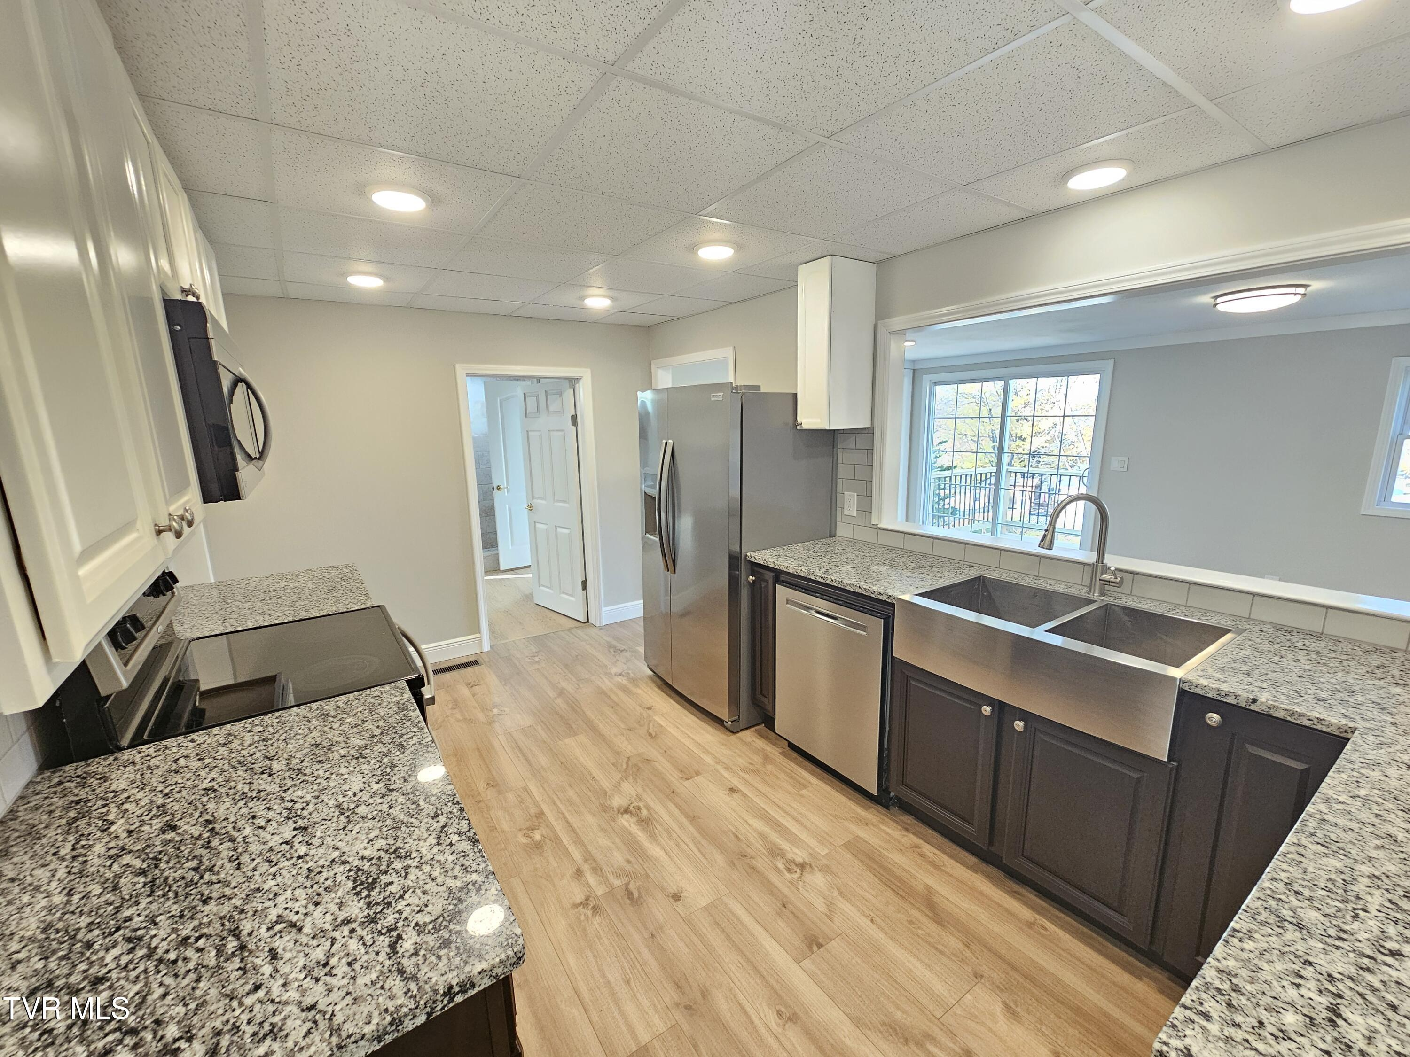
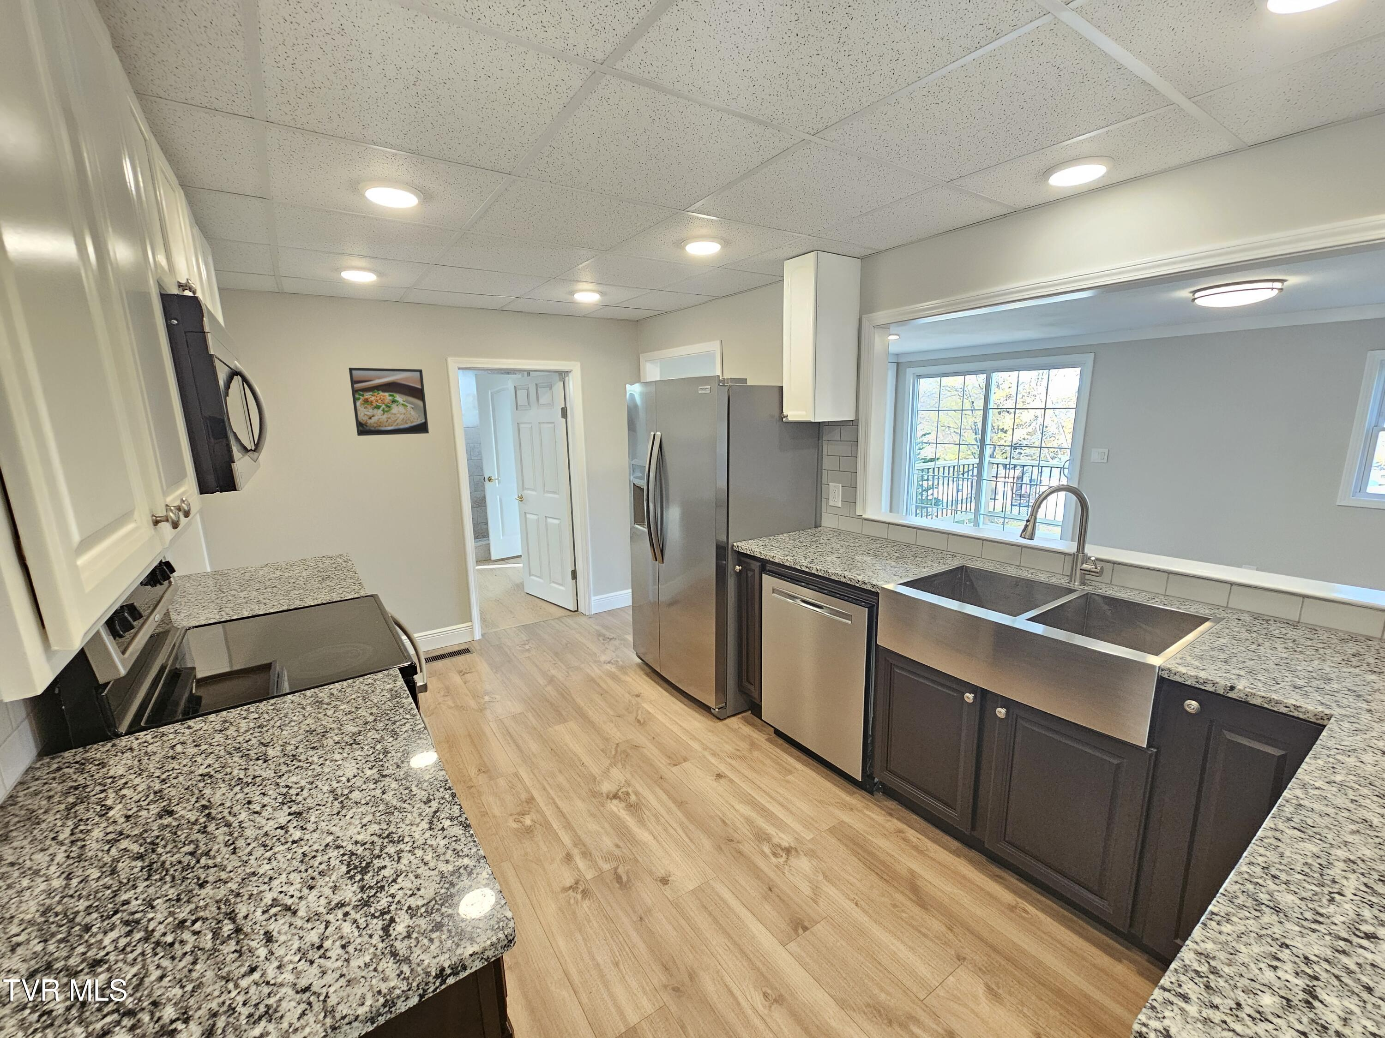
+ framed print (390, 402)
